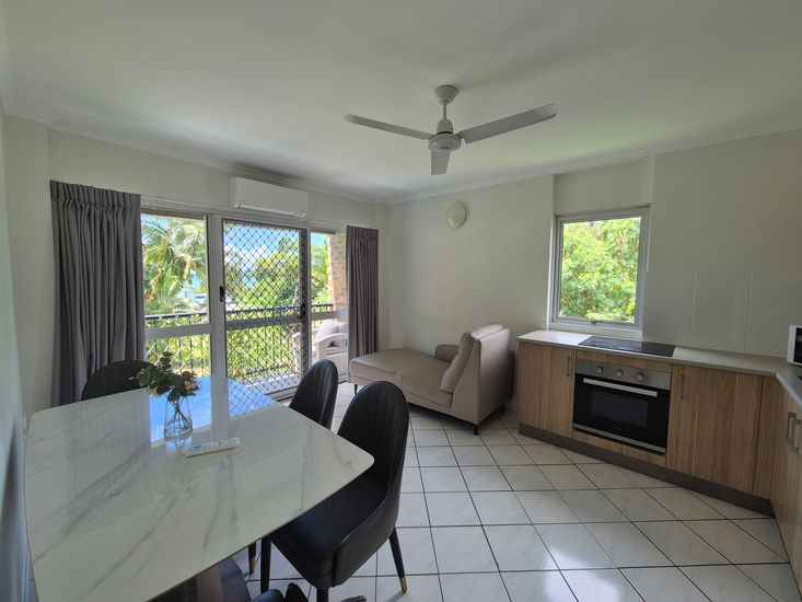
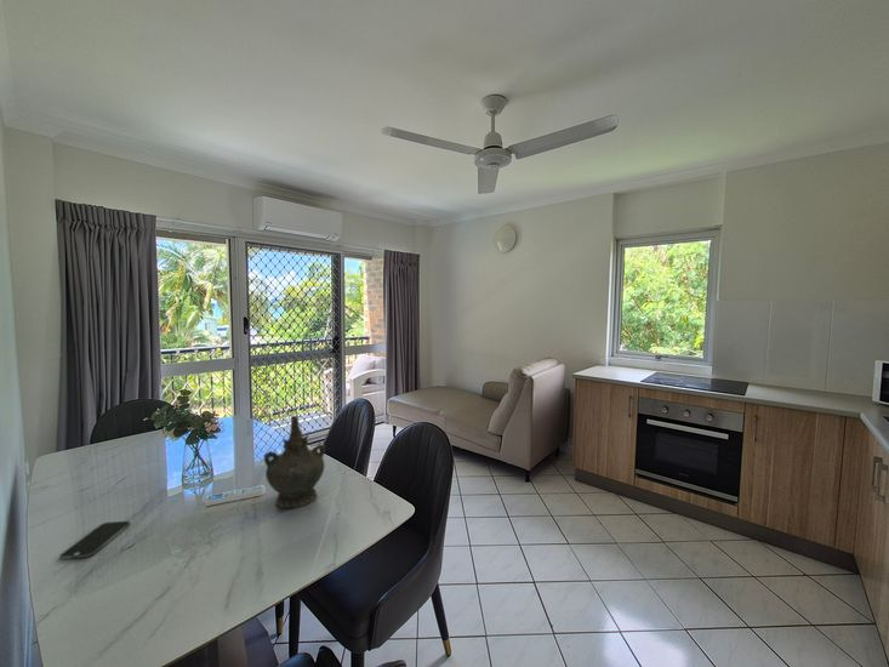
+ smartphone (97, 538)
+ ceremonial vessel (295, 456)
